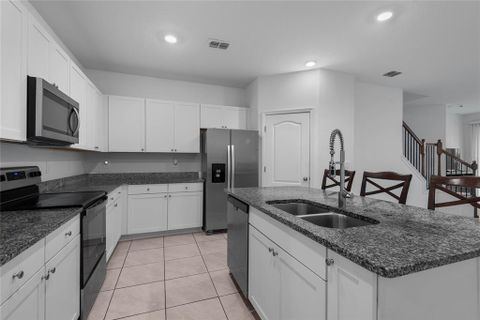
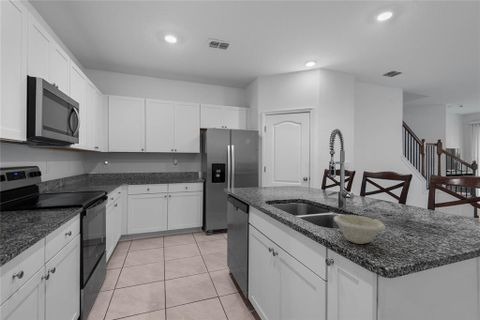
+ bowl (358, 230)
